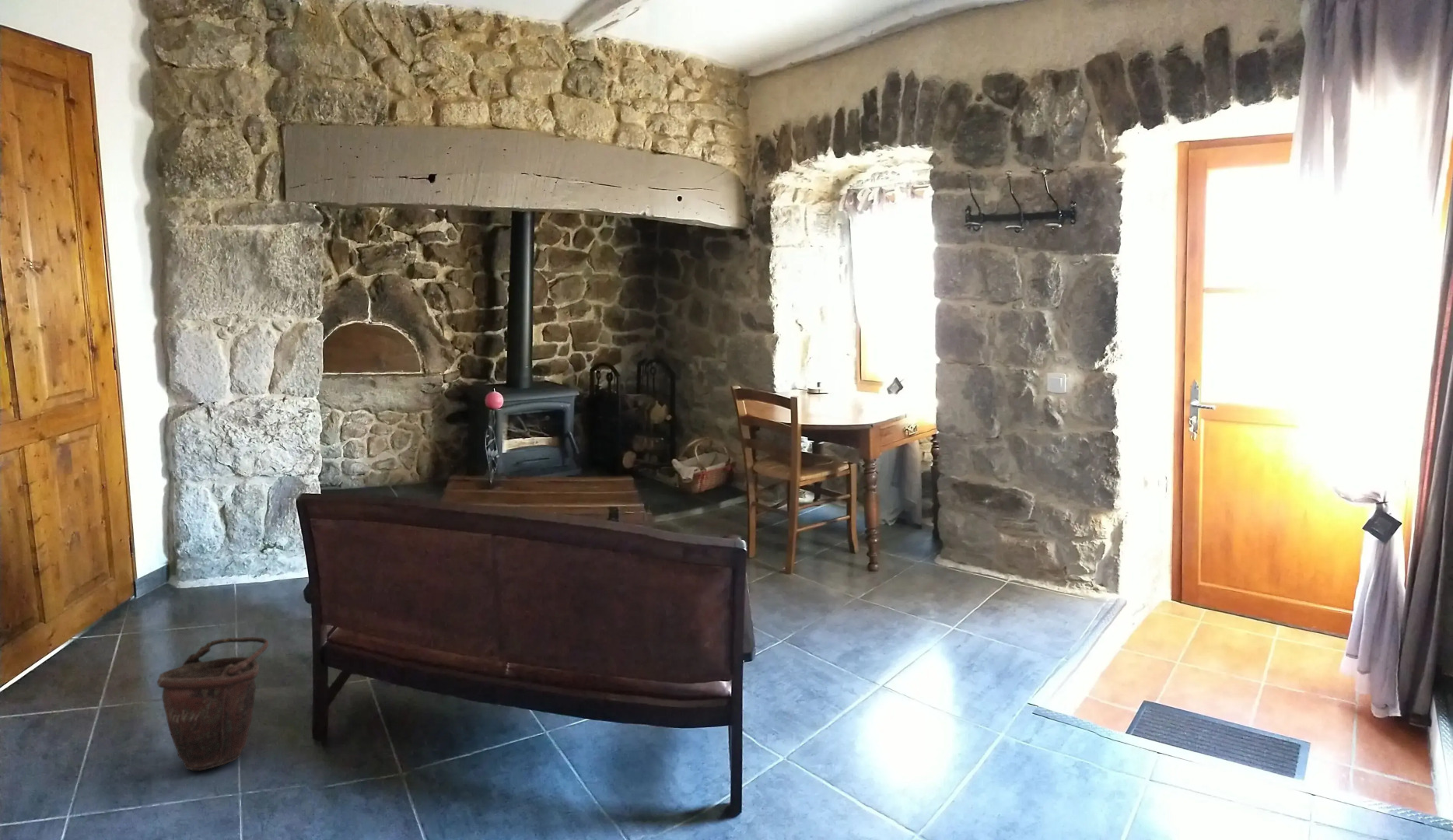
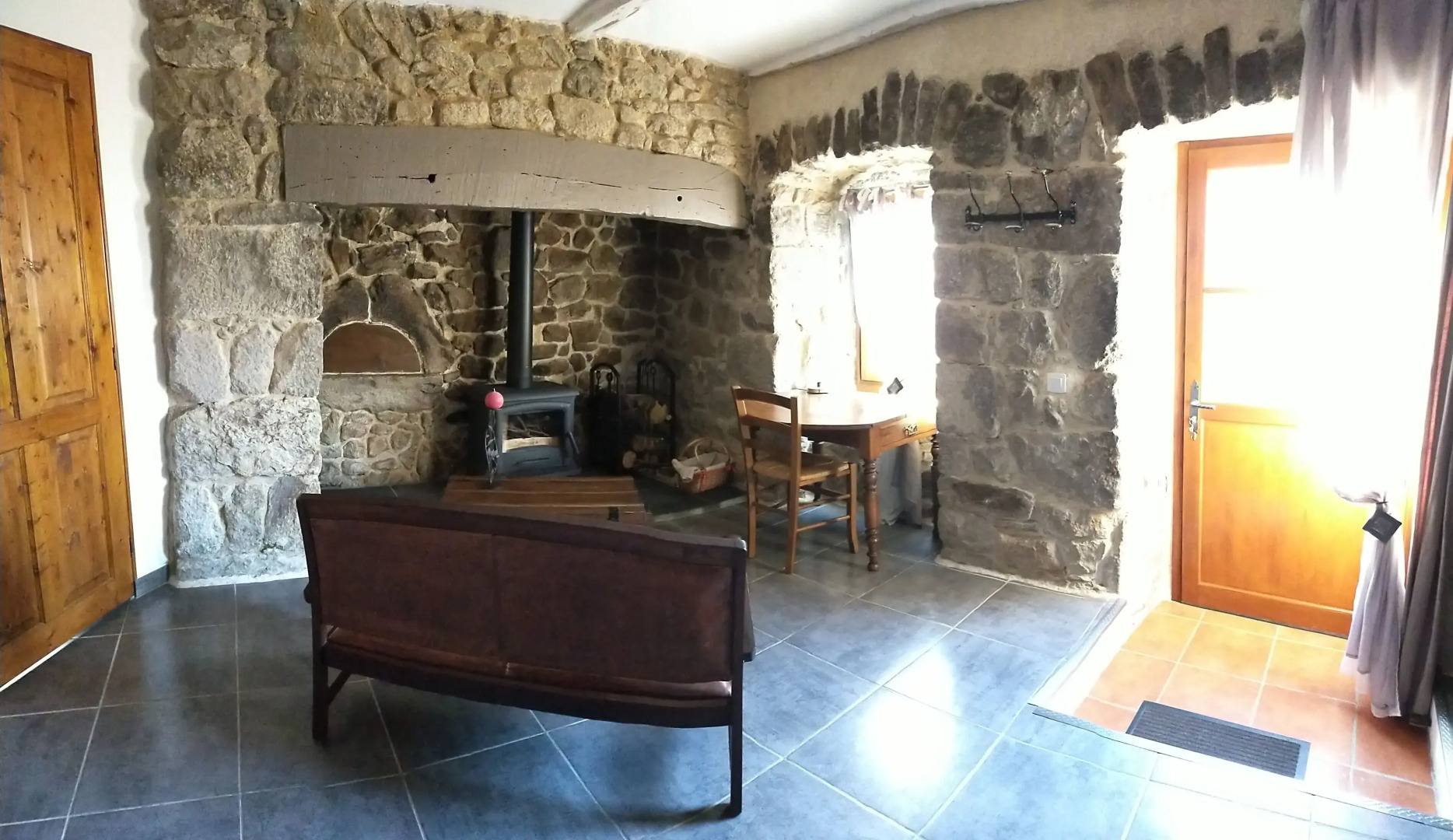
- bucket (219, 702)
